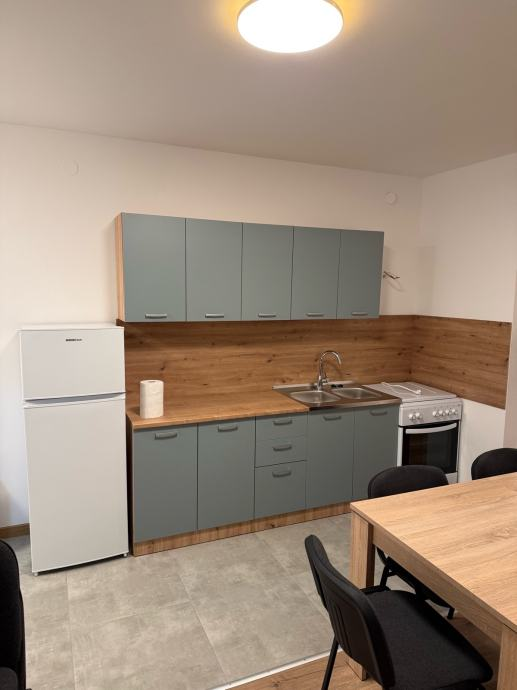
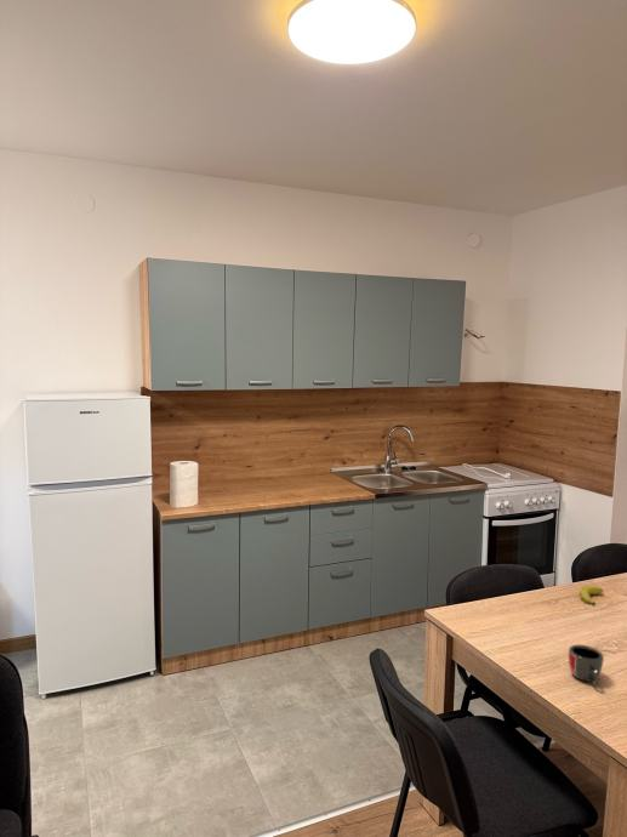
+ mug (587, 666)
+ banana (589, 593)
